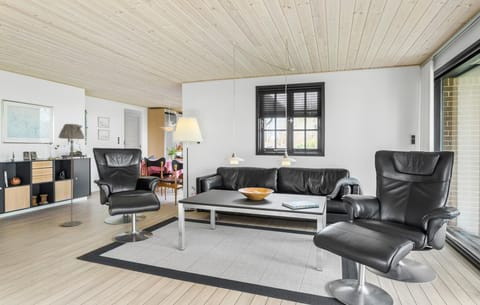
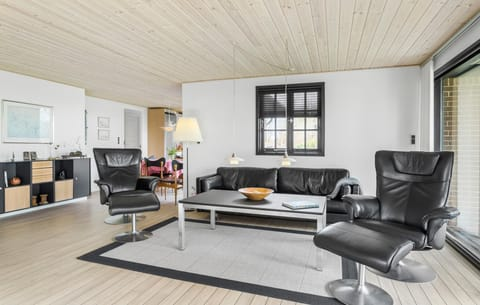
- floor lamp (71, 174)
